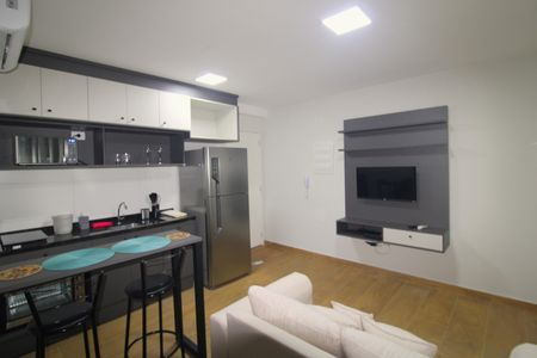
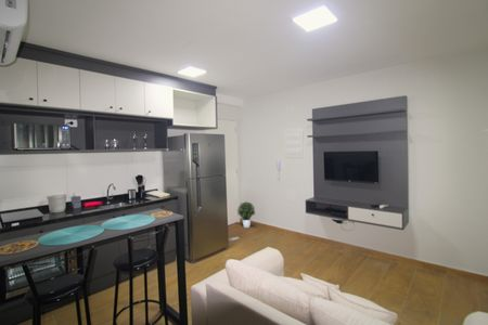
+ potted plant (246, 214)
